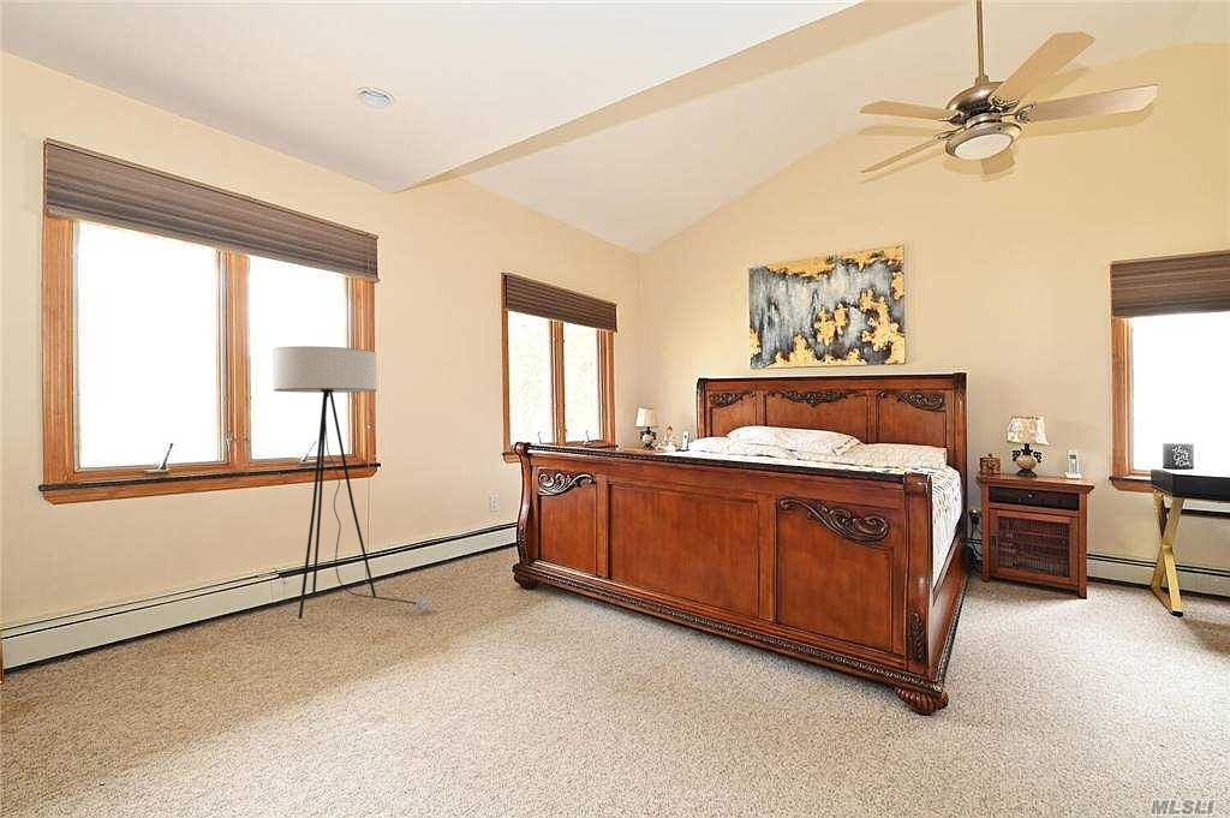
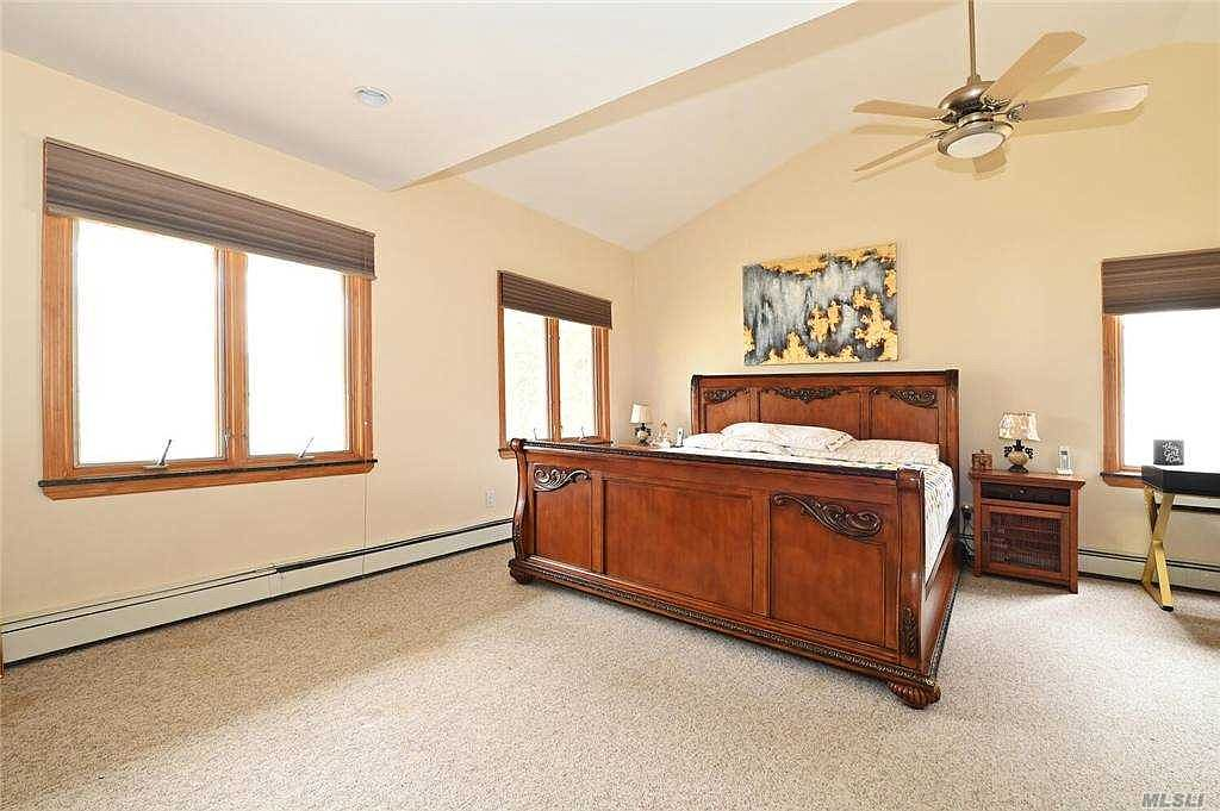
- floor lamp (346, 479)
